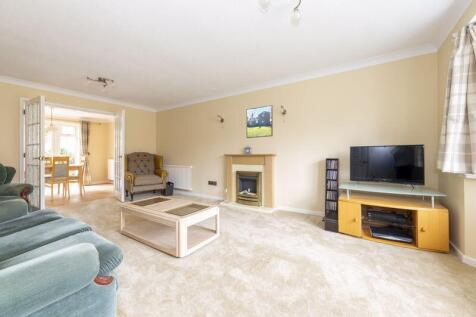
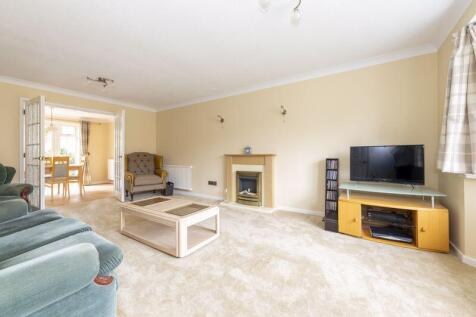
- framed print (259, 122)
